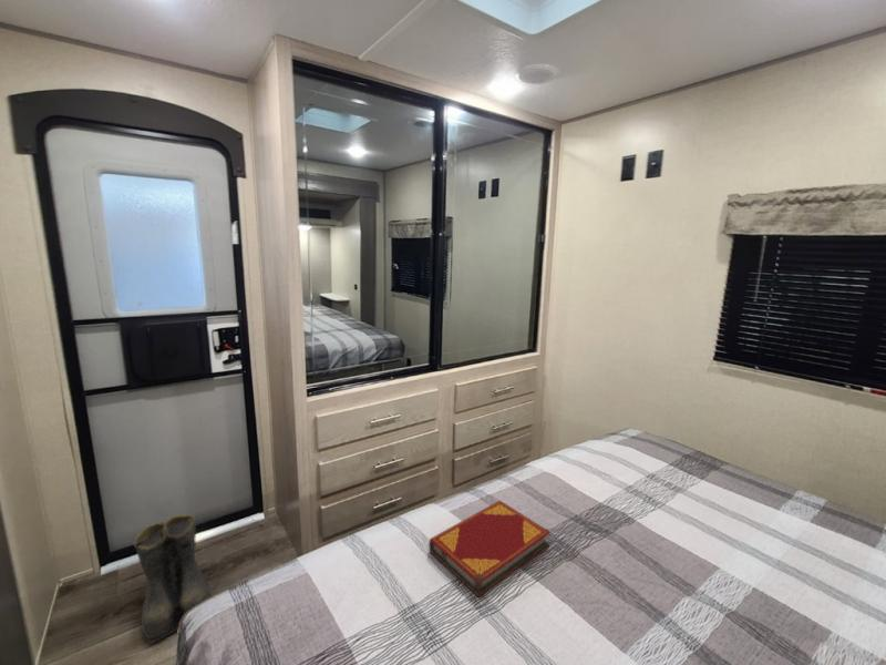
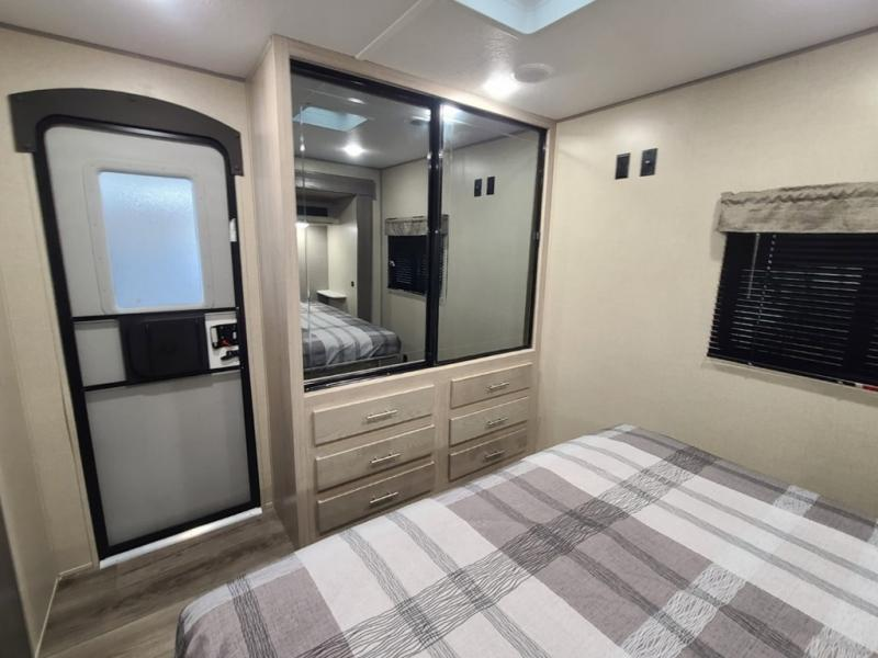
- hardback book (490, 541)
- boots (171, 571)
